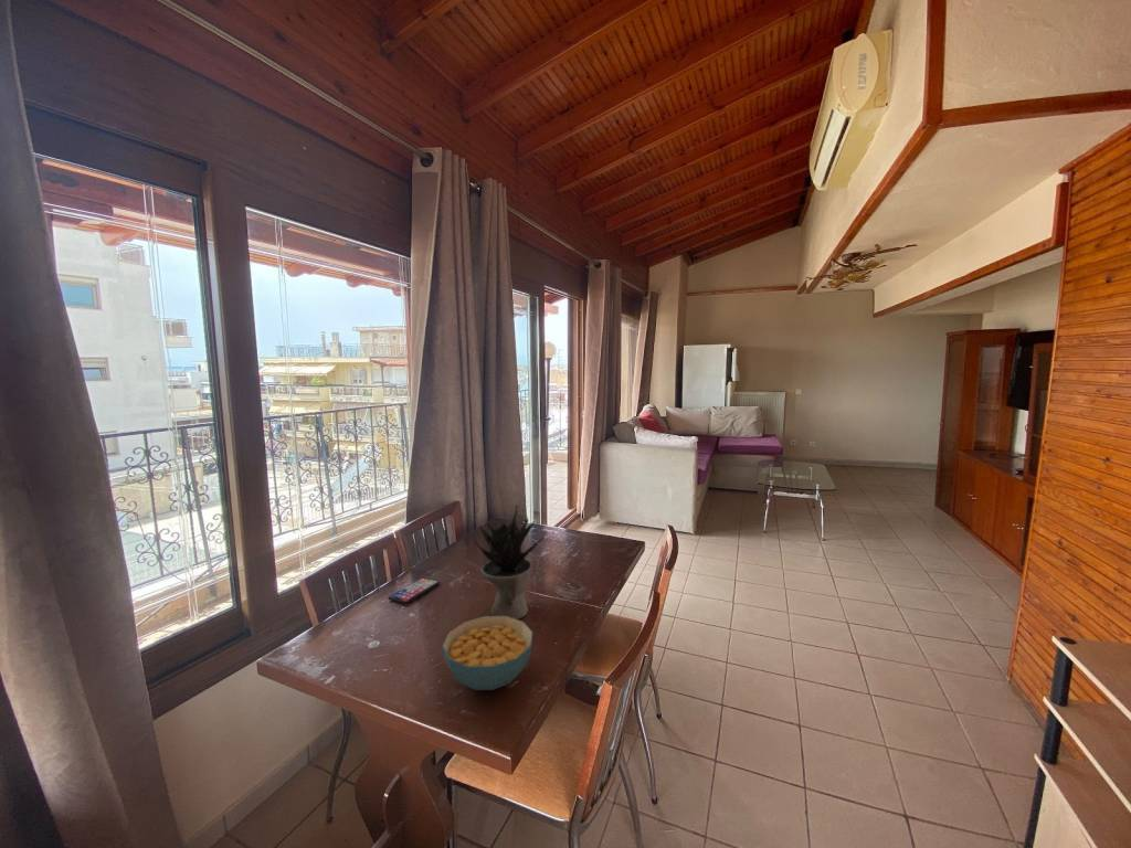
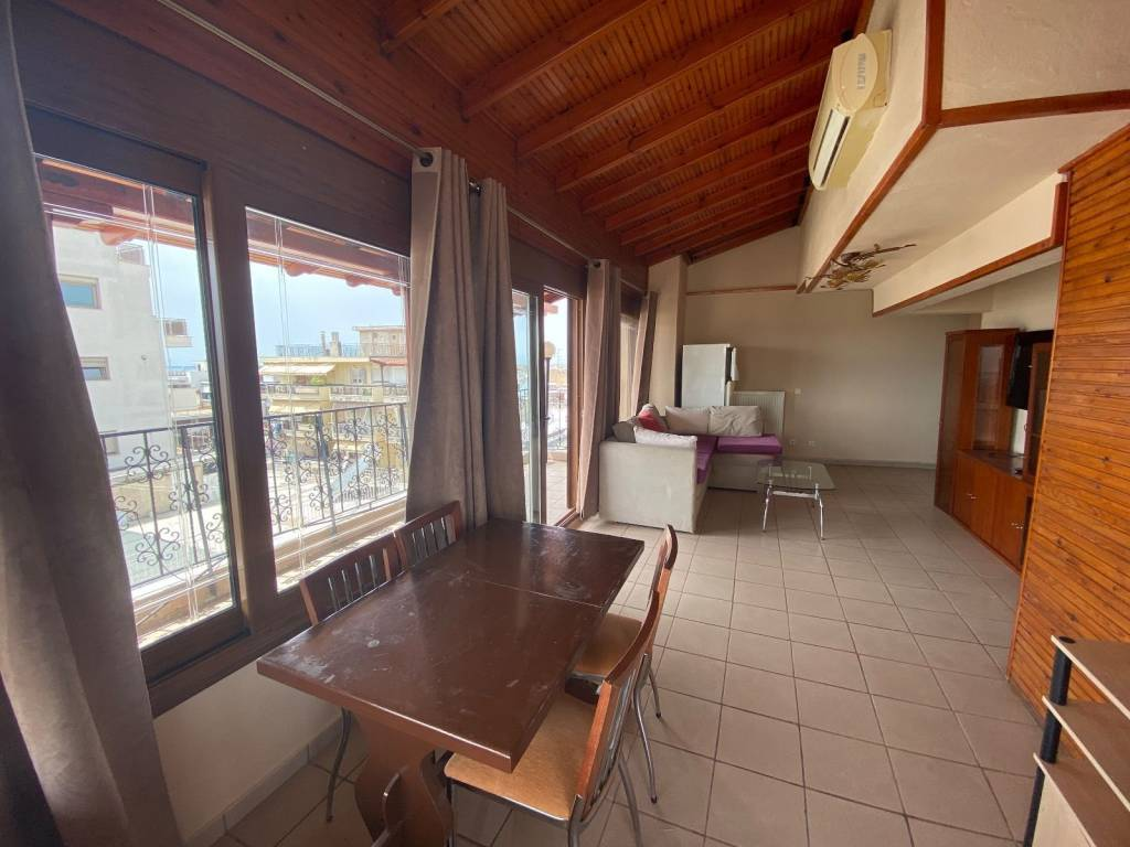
- smartphone (414, 590)
- potted plant (508, 562)
- cereal bowl (488, 659)
